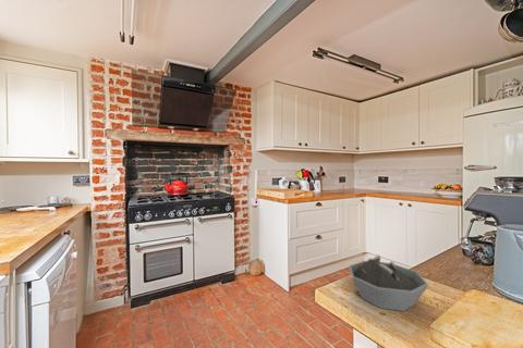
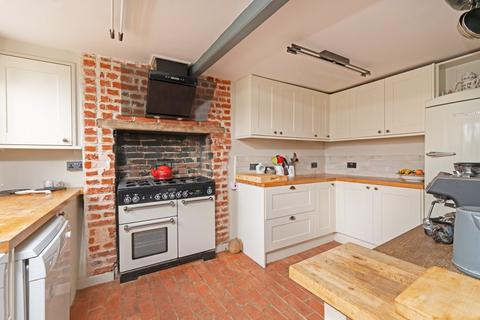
- bowl (385, 277)
